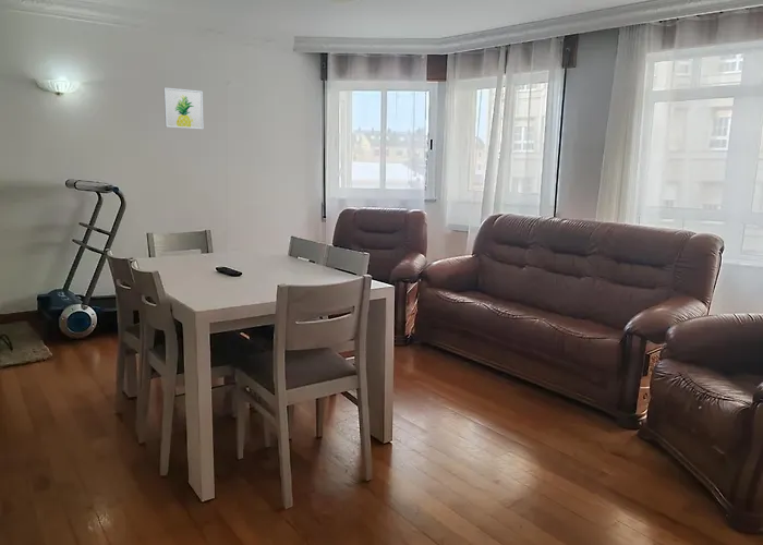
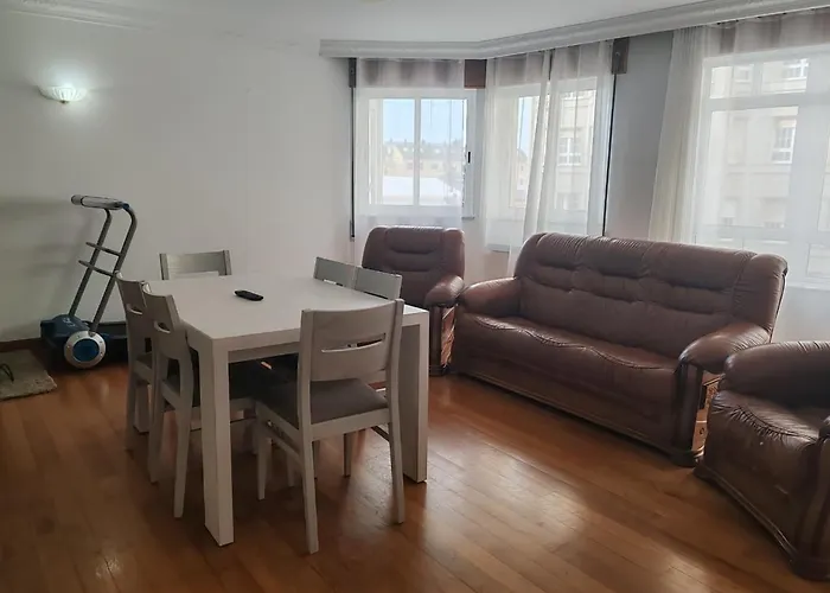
- wall art (183, 108)
